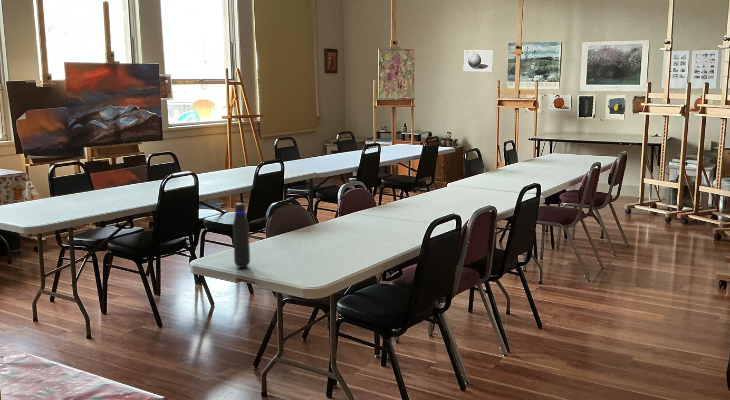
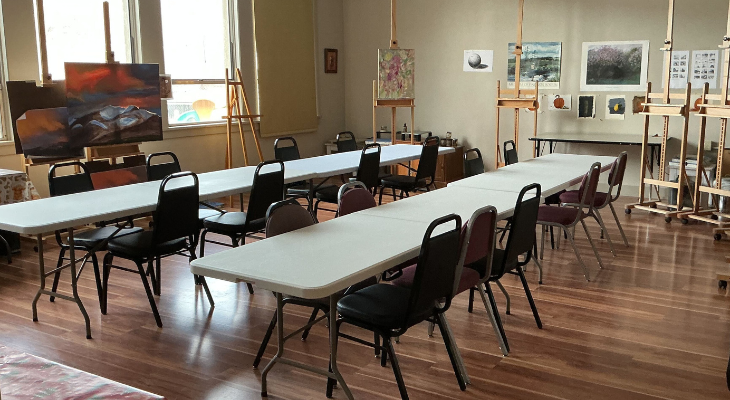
- water bottle (241, 235)
